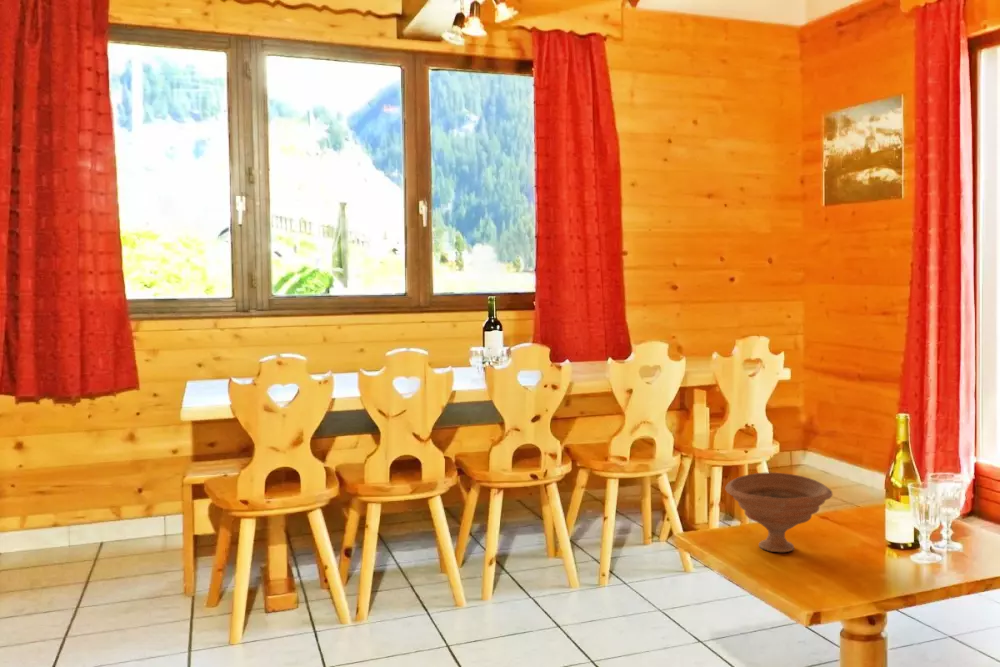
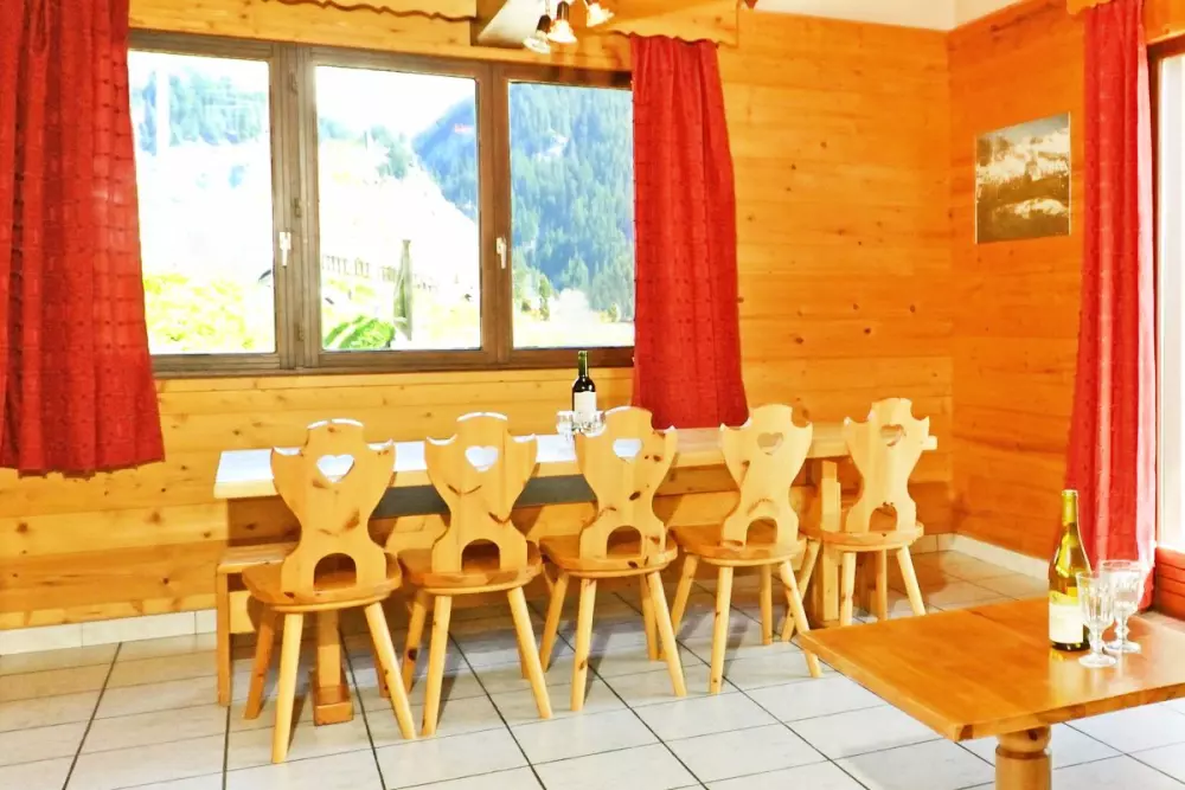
- bowl (778, 515)
